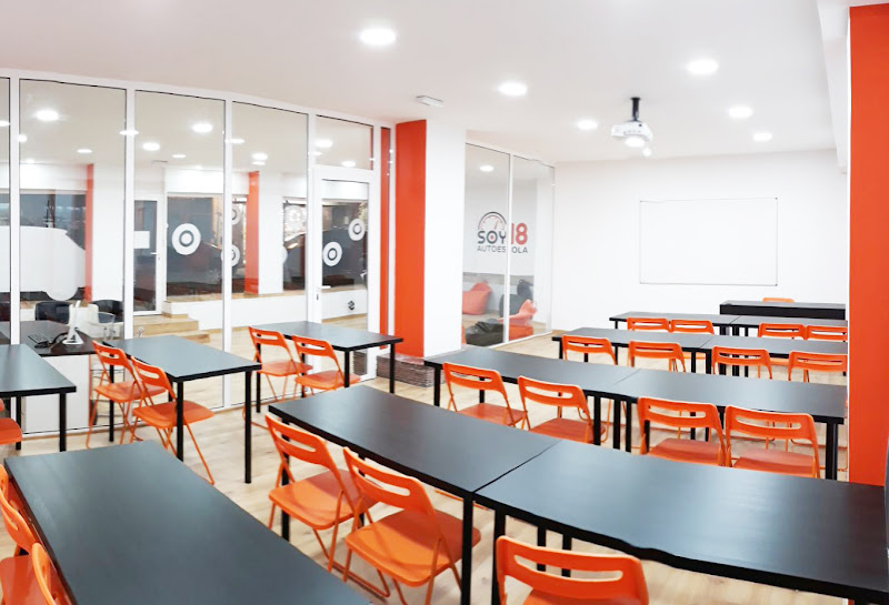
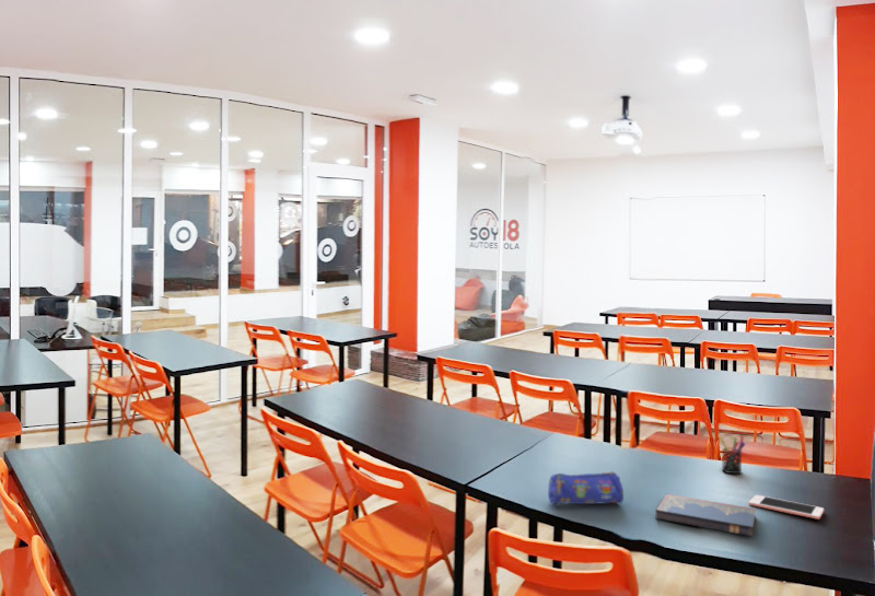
+ cell phone (785, 506)
+ pen holder (733, 453)
+ hardcover book (705, 513)
+ pencil case (585, 488)
